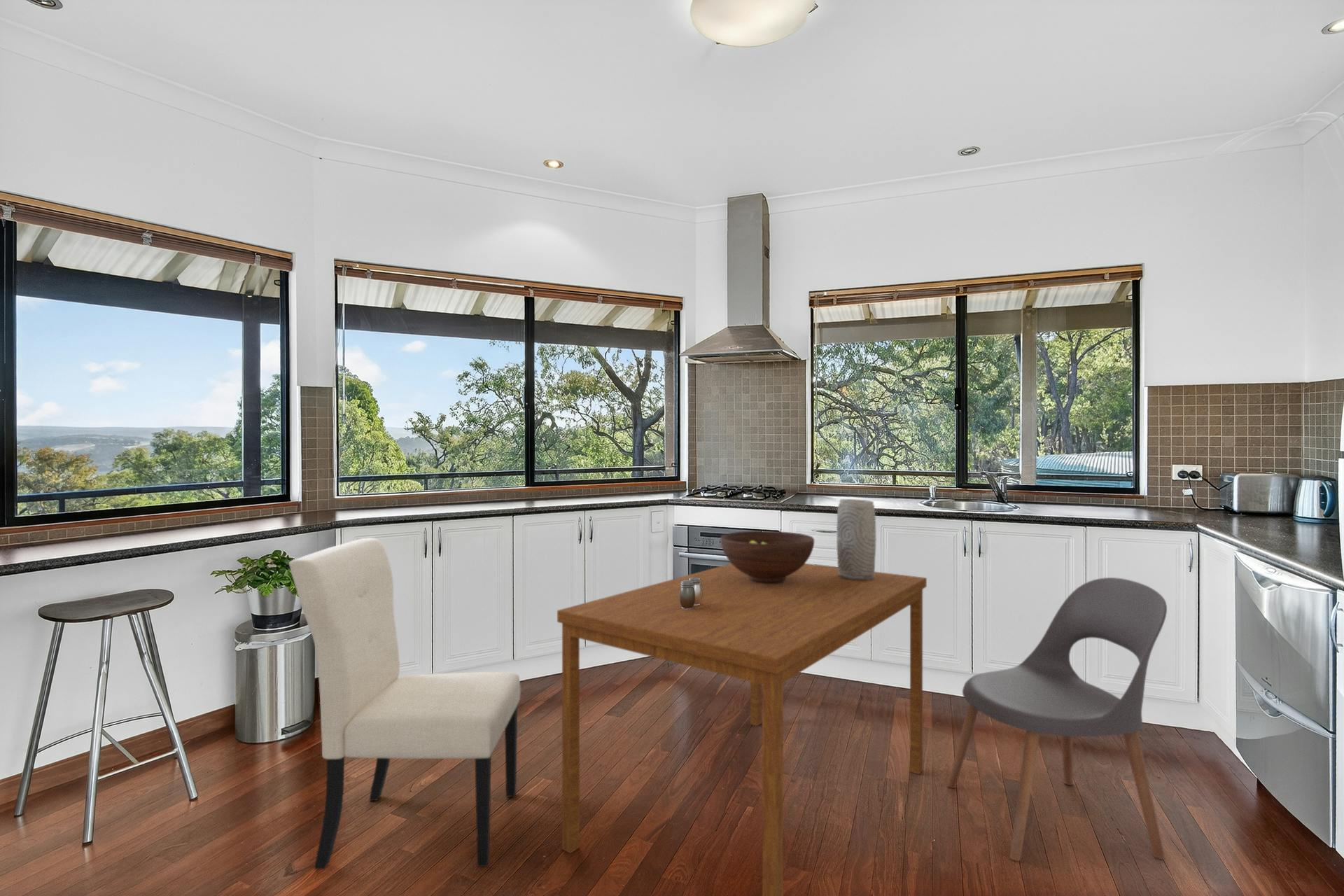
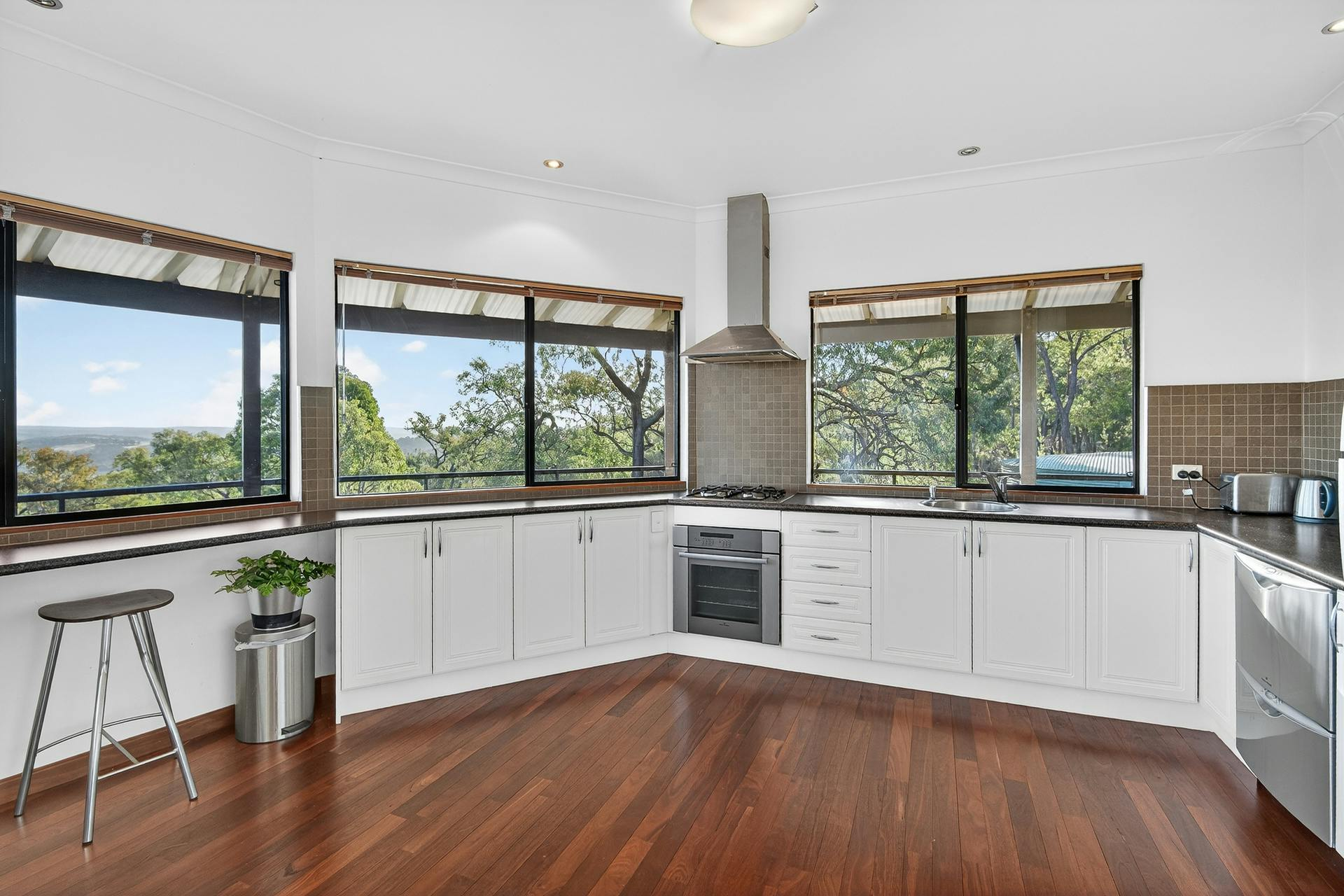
- chair (417, 687)
- salt and pepper shaker (690, 592)
- vase (856, 538)
- dining table (761, 699)
- chair (1054, 700)
- fruit bowl (766, 558)
